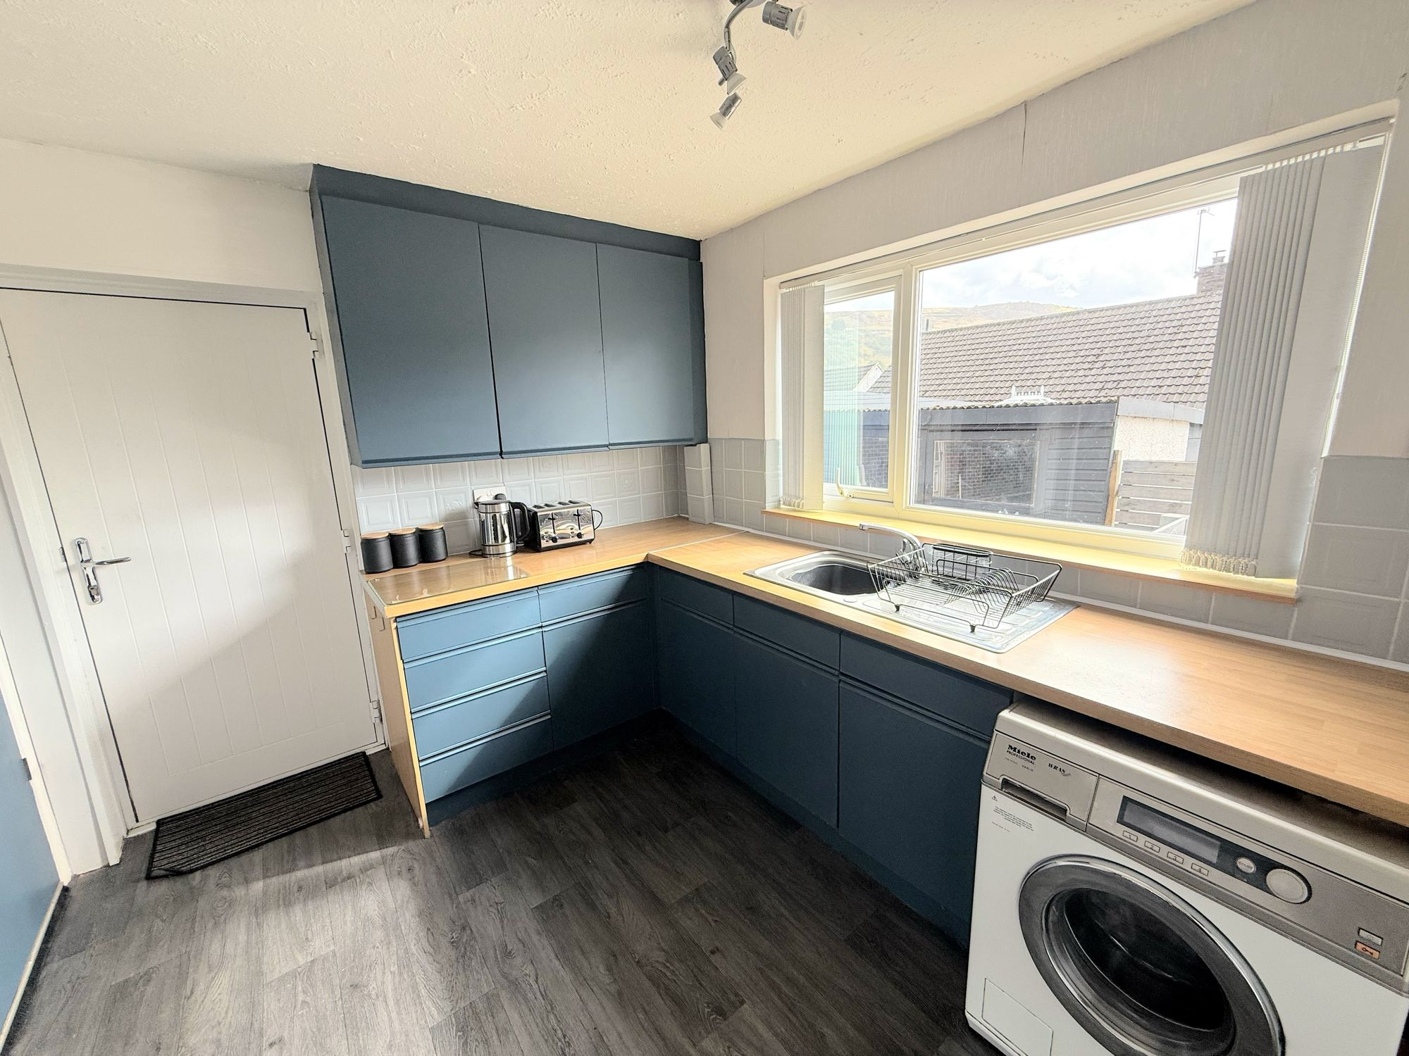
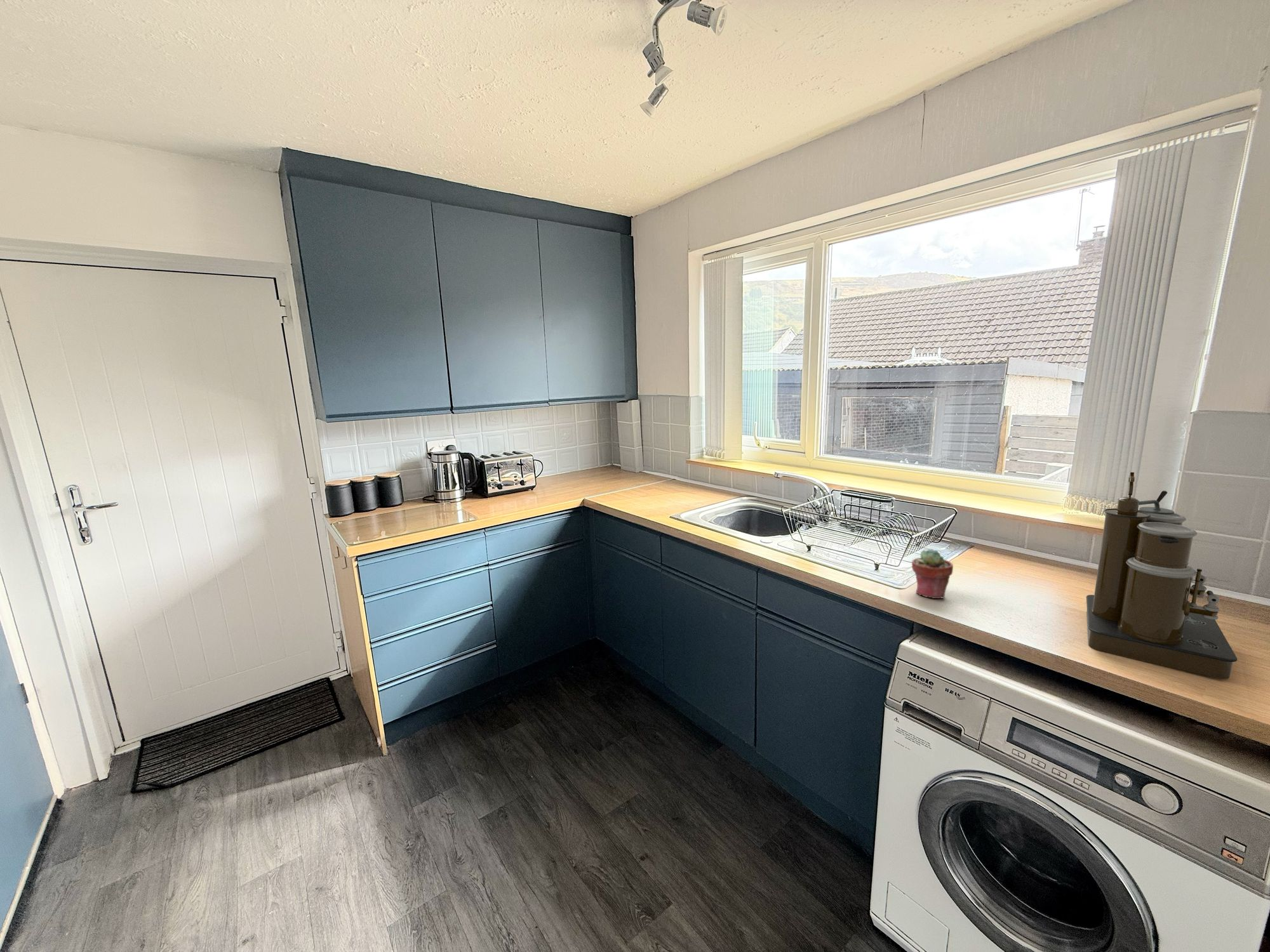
+ coffee maker (1162, 561)
+ potted succulent (932, 571)
